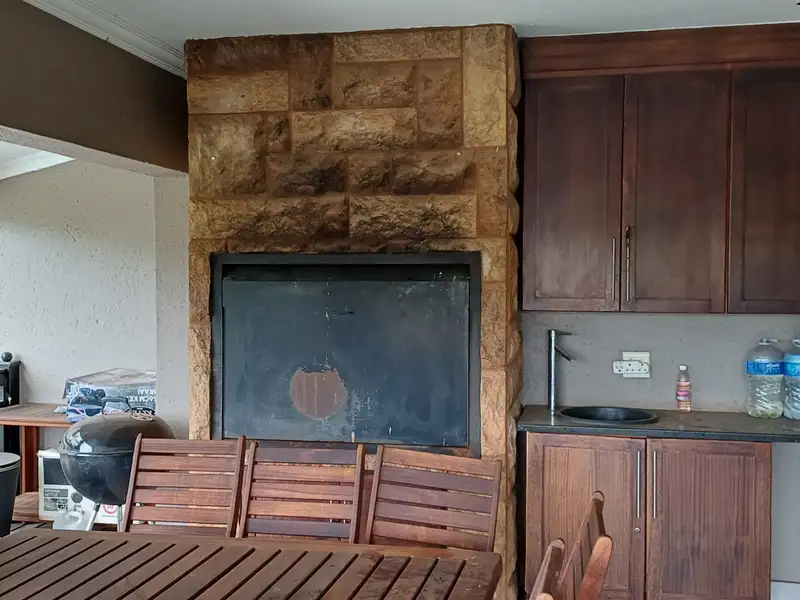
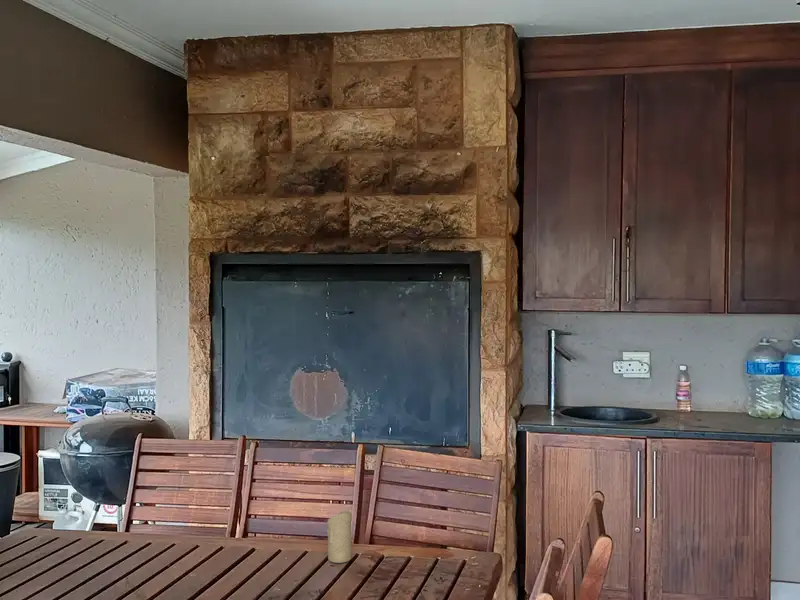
+ candle (339, 534)
